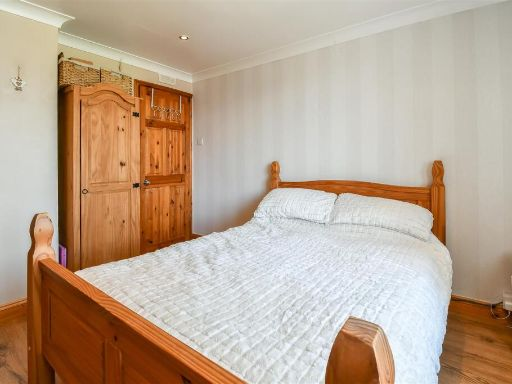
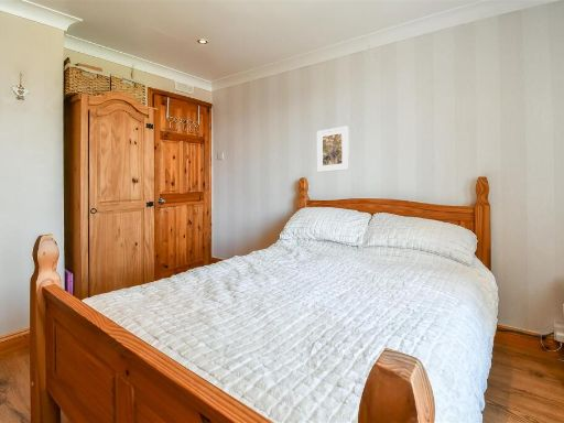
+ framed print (332, 150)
